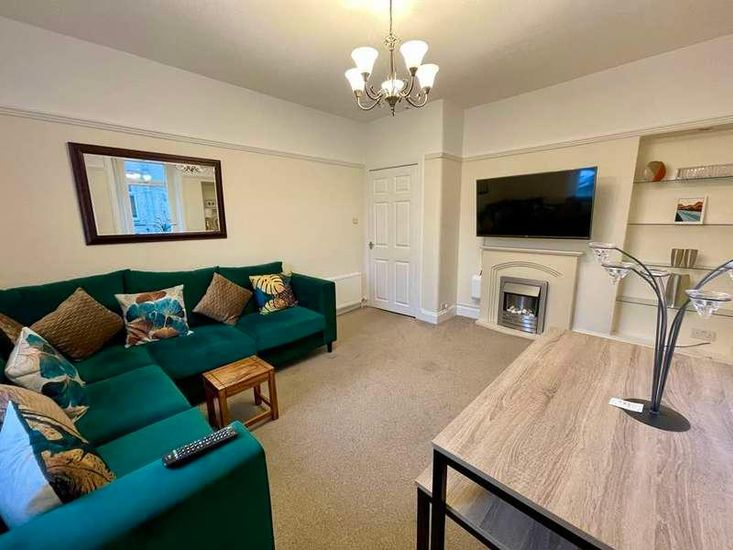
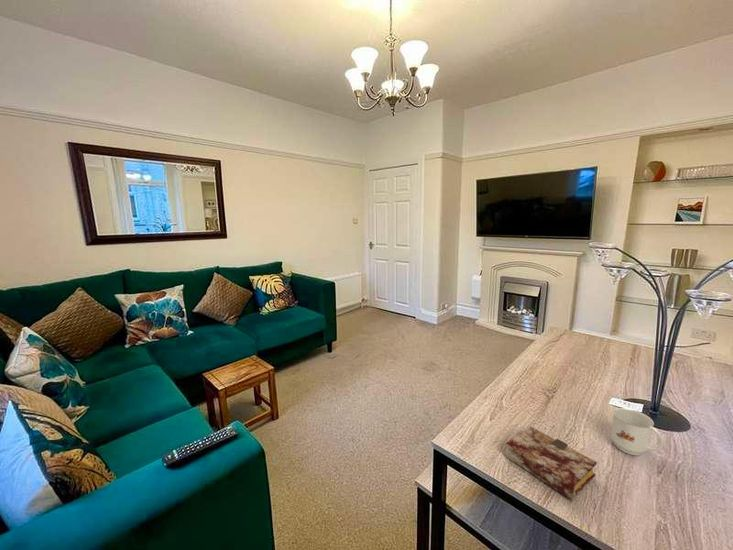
+ mug (636, 434)
+ book (549, 458)
